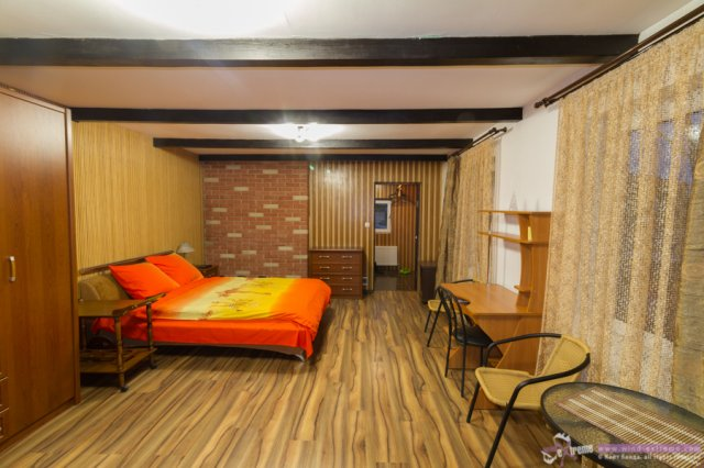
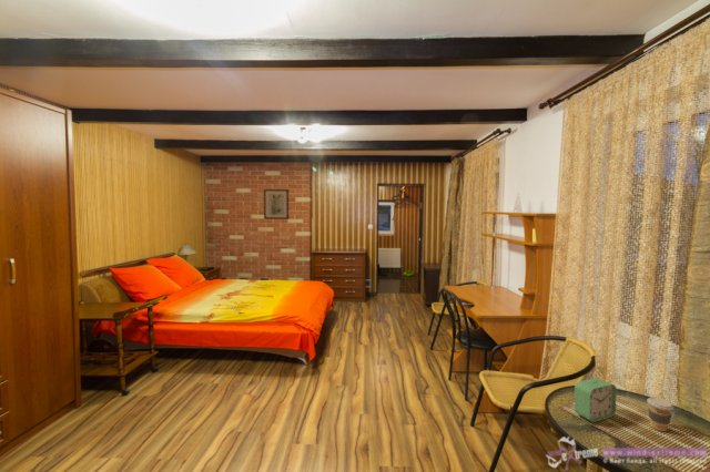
+ coffee cup (659, 414)
+ alarm clock (595, 399)
+ wall art (276, 204)
